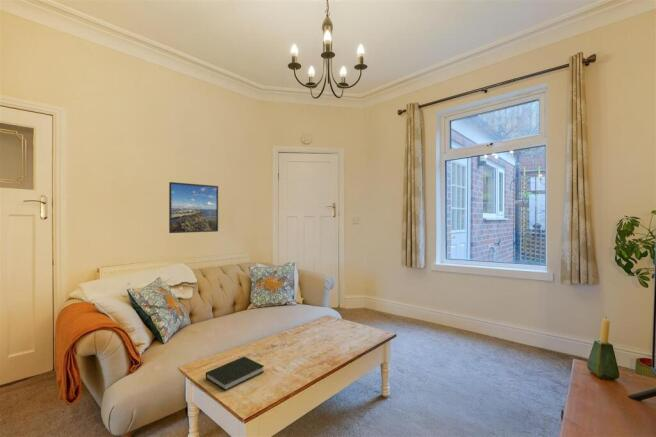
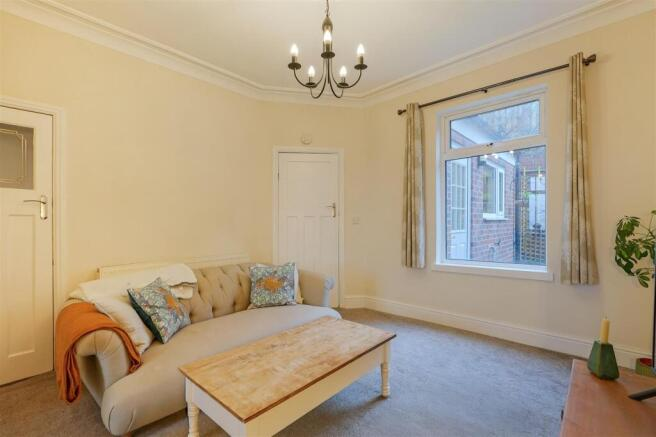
- book (235, 372)
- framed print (195, 208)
